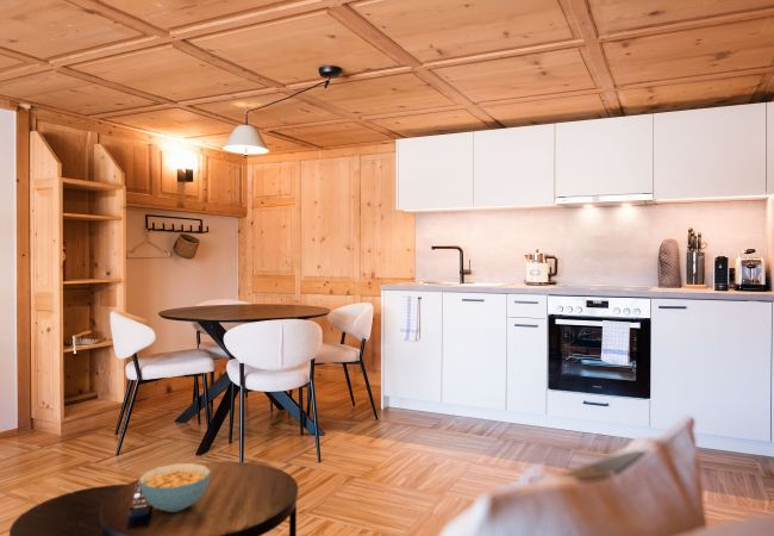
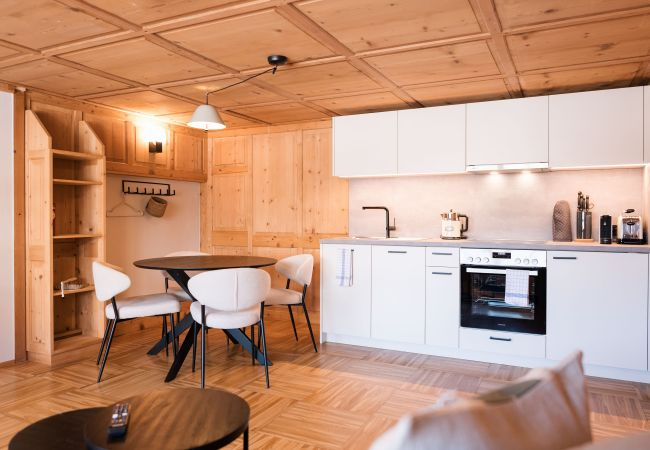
- cereal bowl (175, 491)
